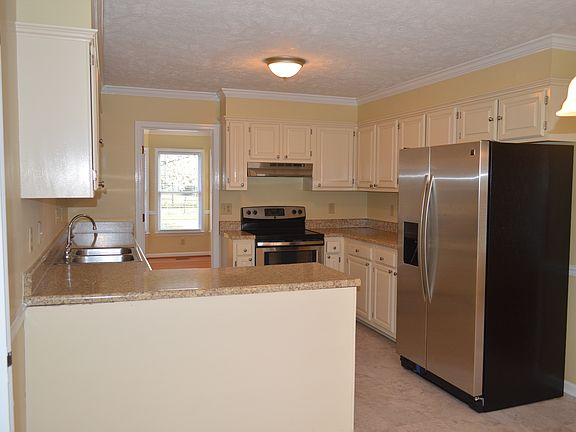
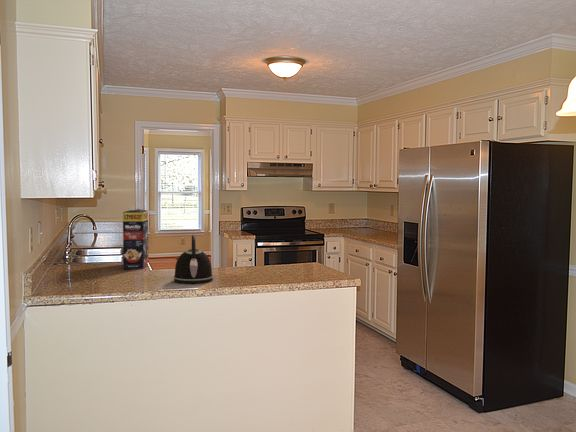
+ kettle (193, 257)
+ cereal box (136, 237)
